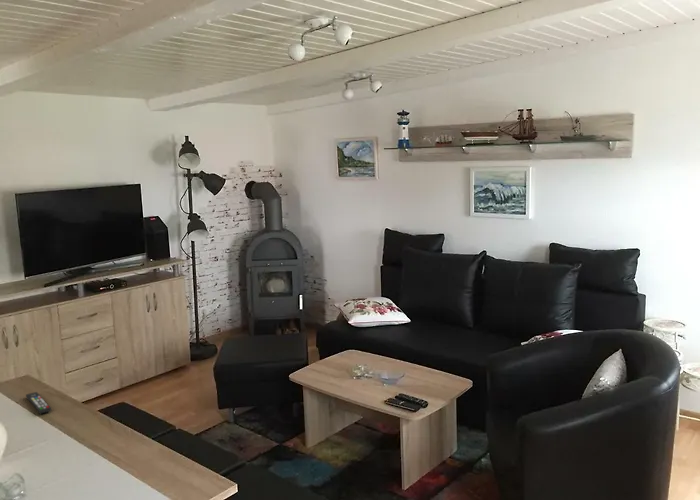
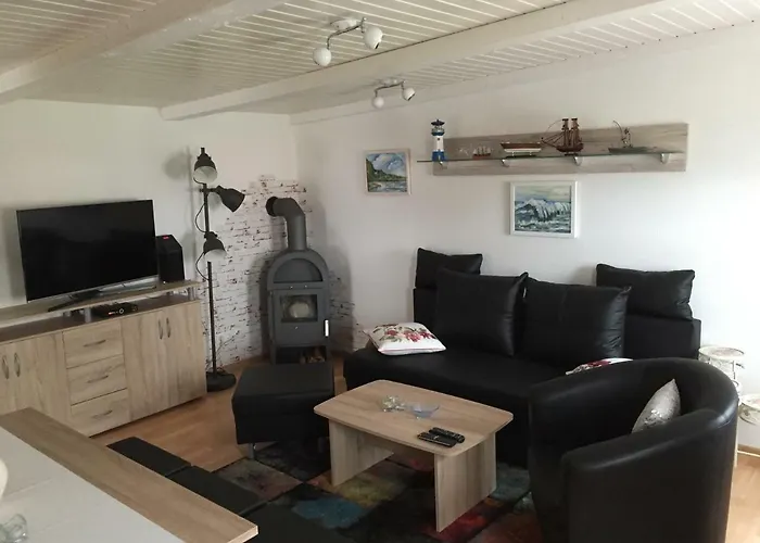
- remote control (38, 402)
